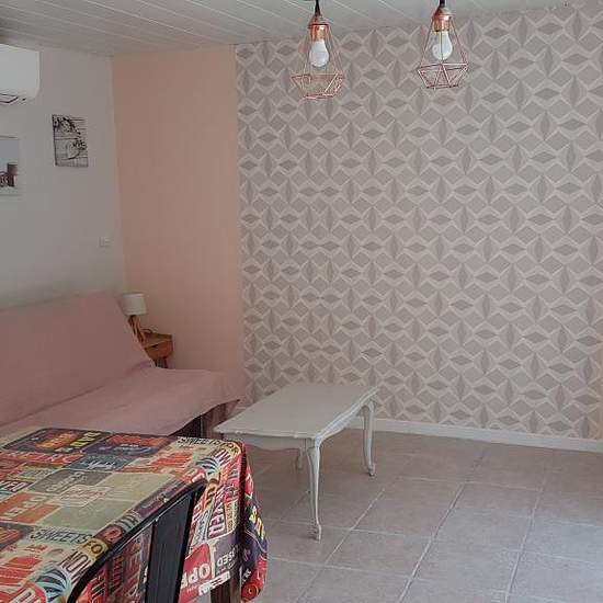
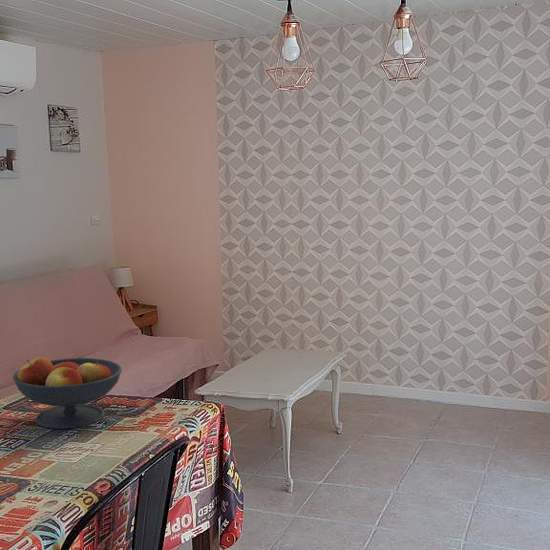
+ fruit bowl (69, 386)
